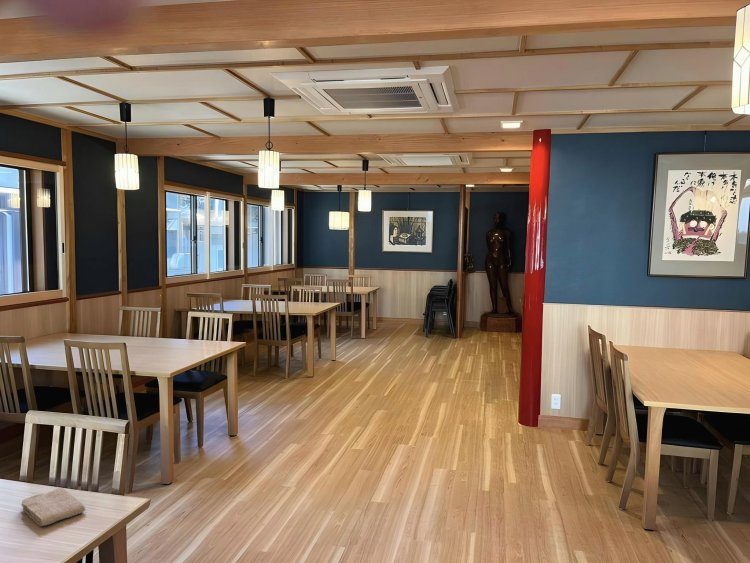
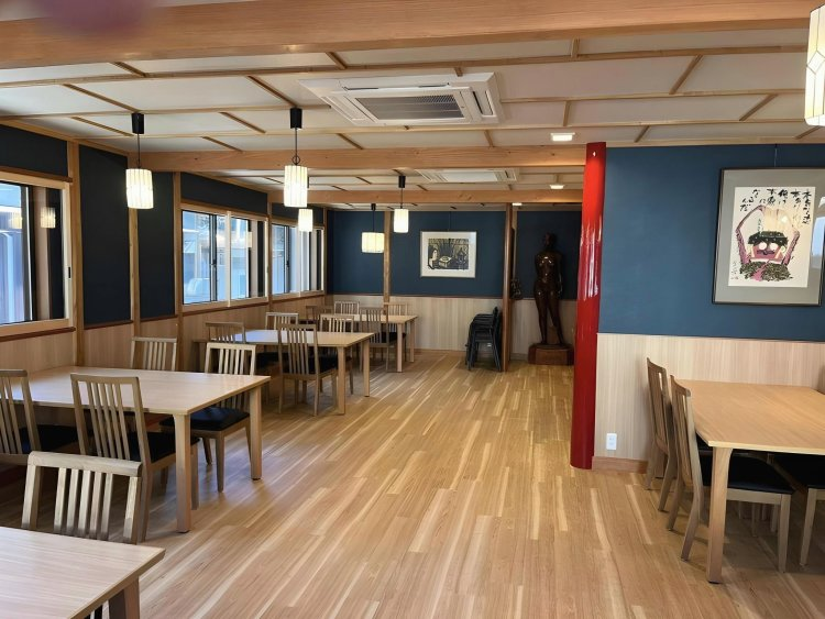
- washcloth (52, 505)
